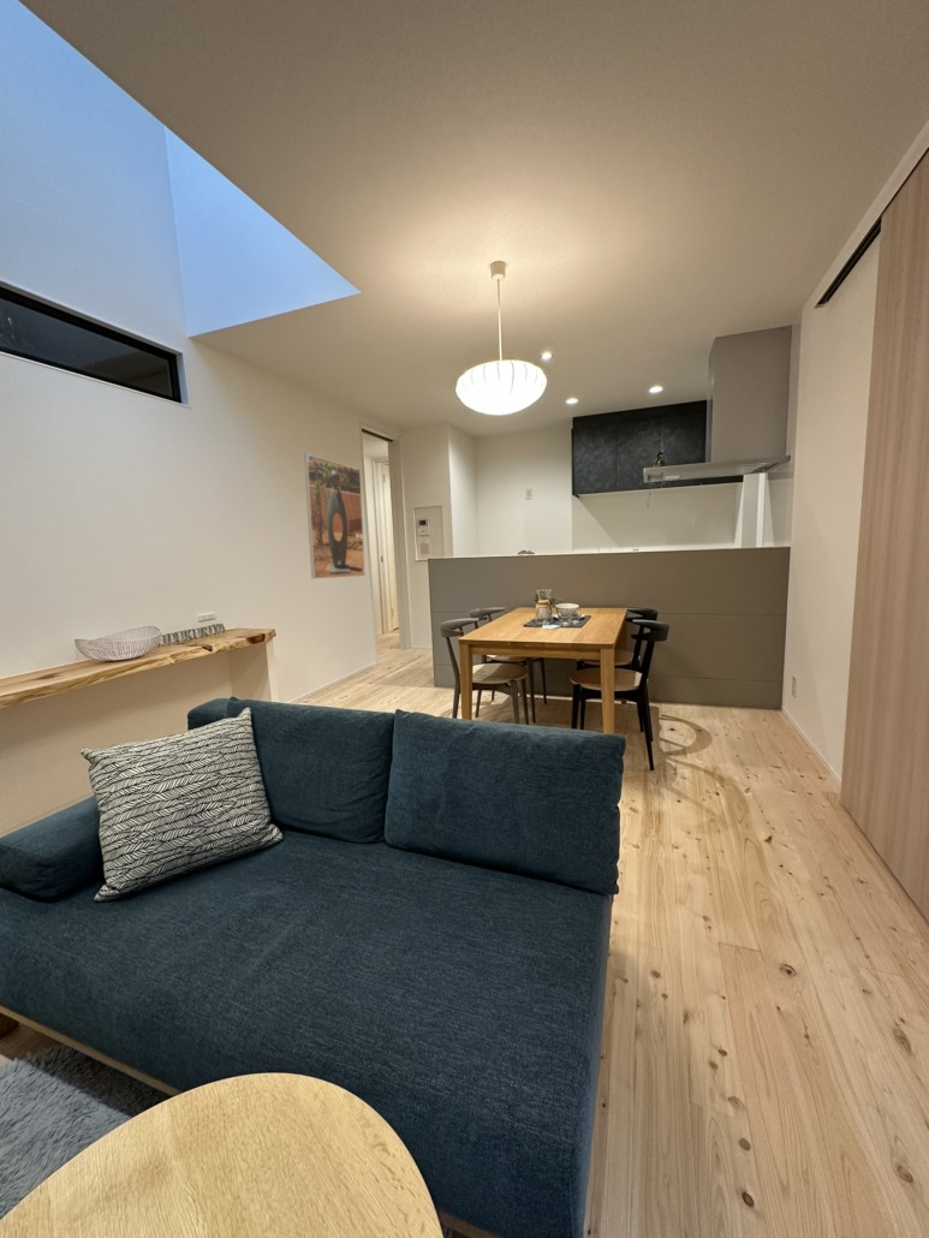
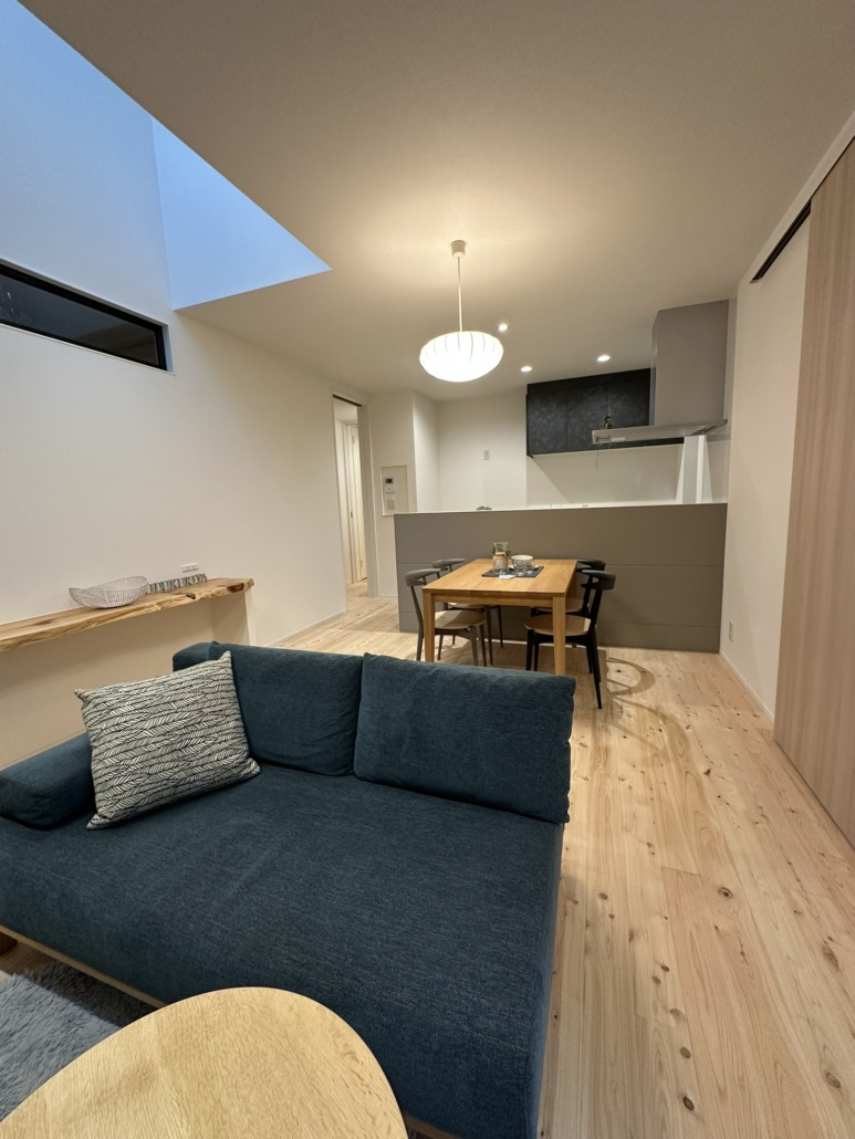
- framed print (337, 520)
